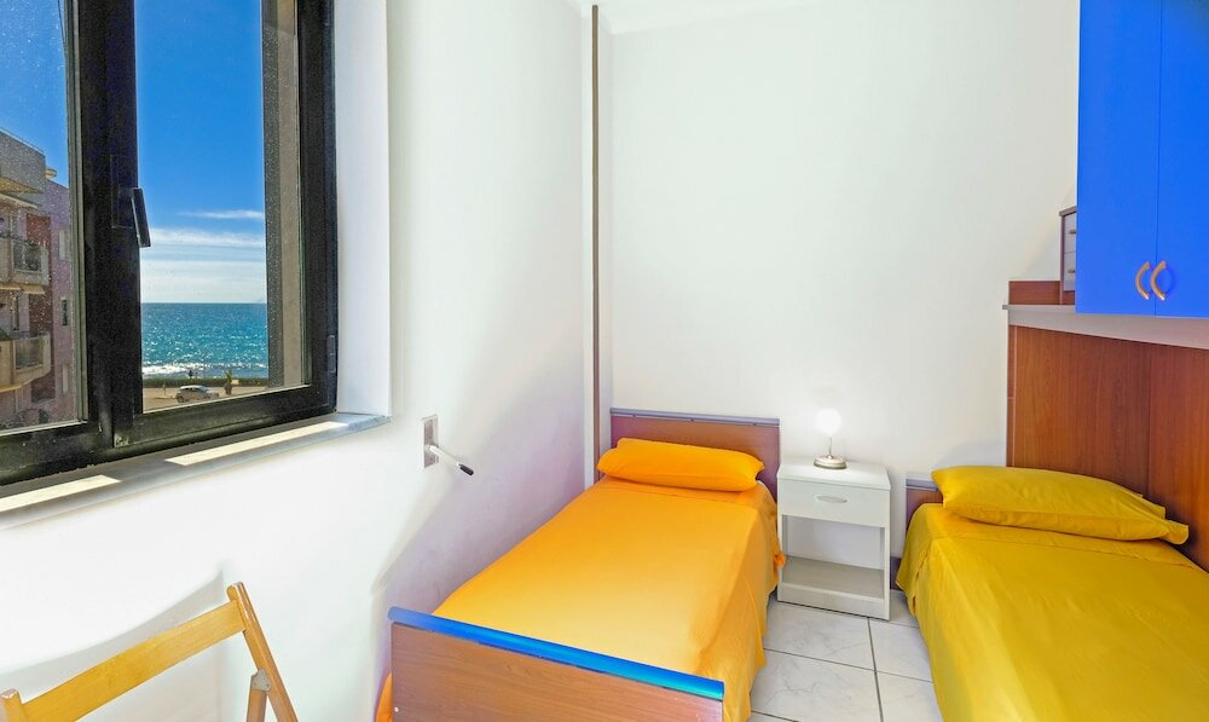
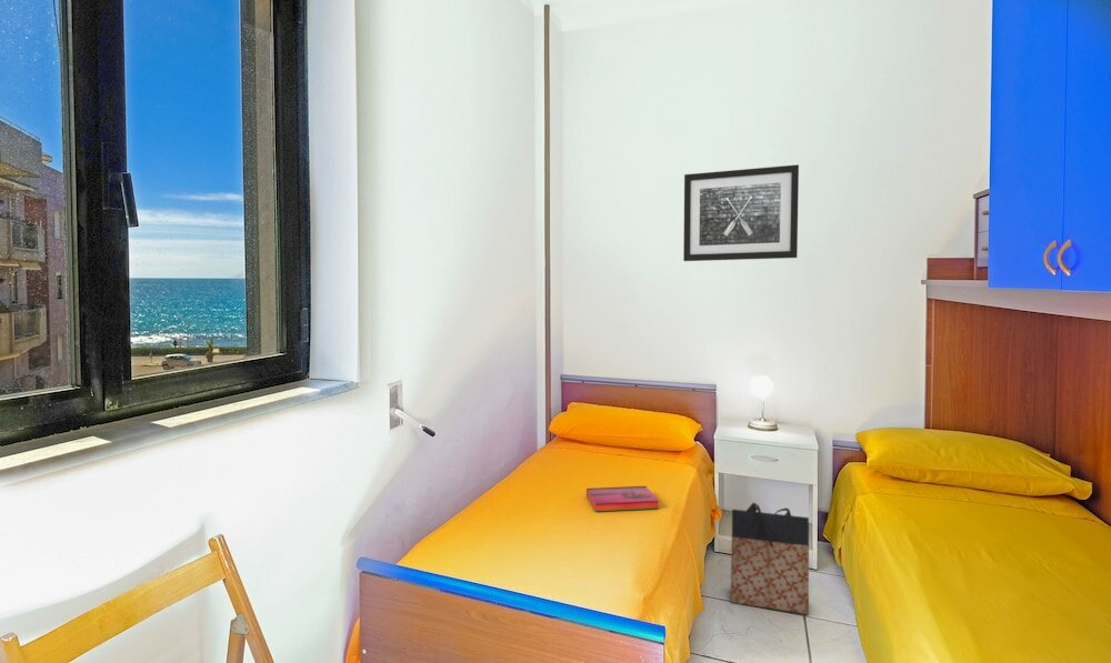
+ wall art (739, 214)
+ bag (769, 553)
+ hardback book (621, 498)
